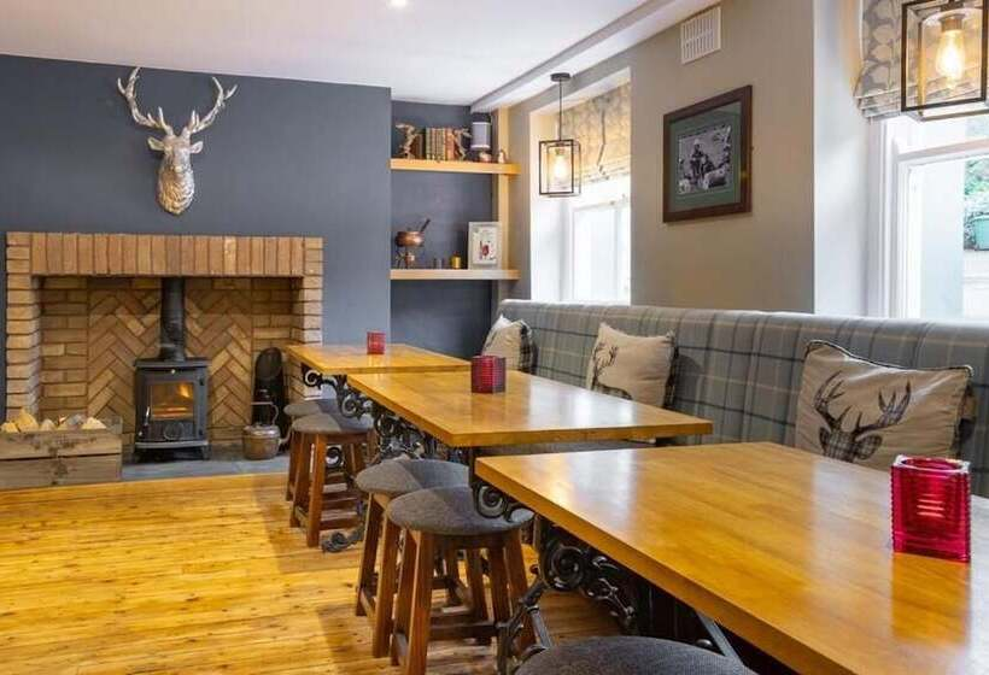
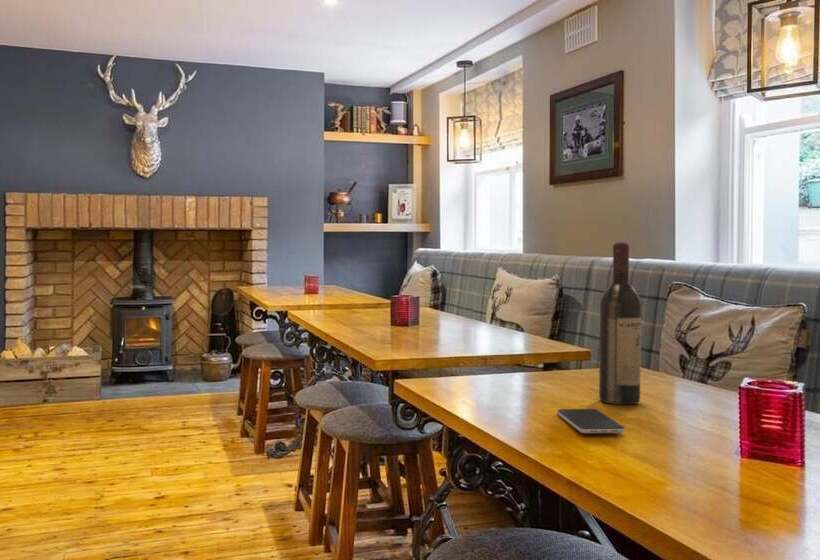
+ smartphone (589, 420)
+ wine bottle (620, 321)
